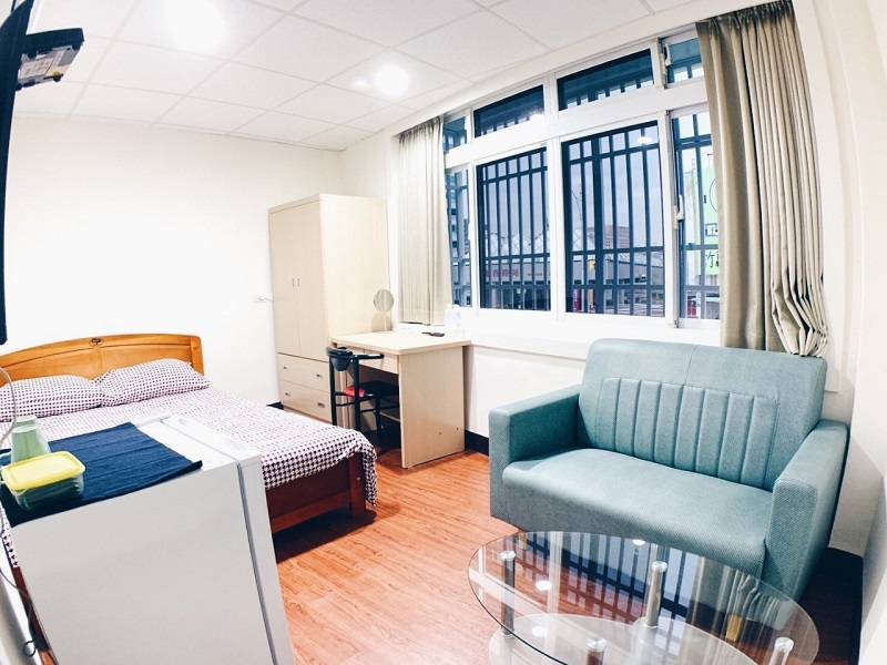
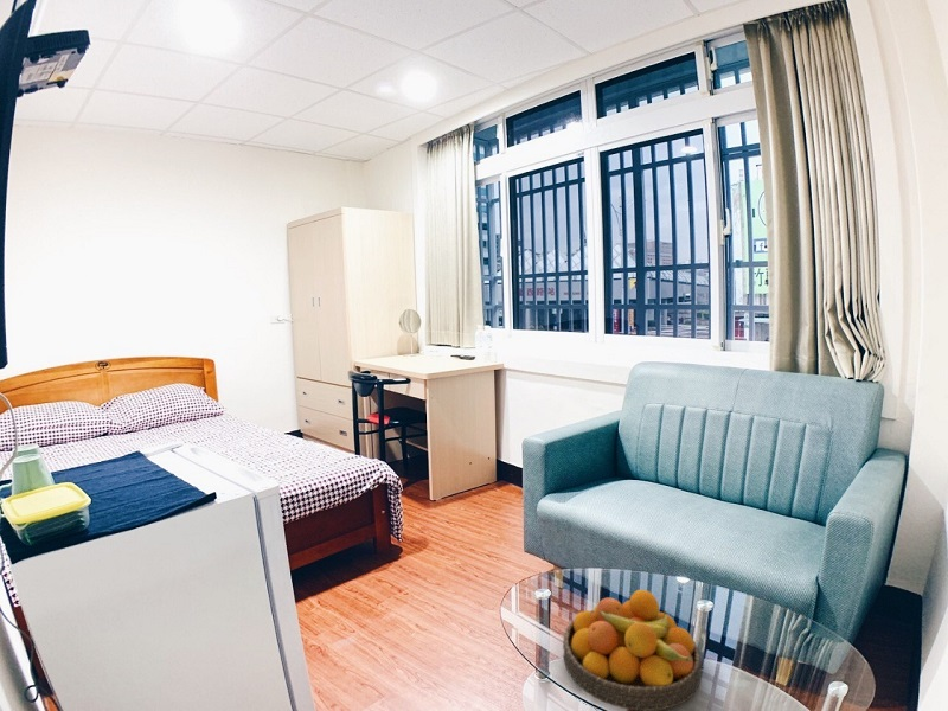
+ fruit bowl (629, 635)
